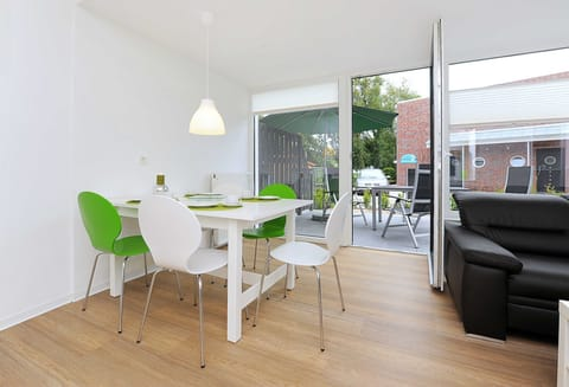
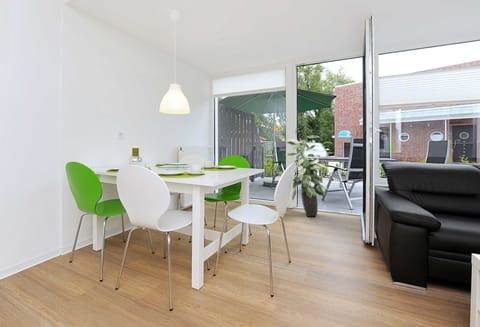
+ indoor plant (307, 176)
